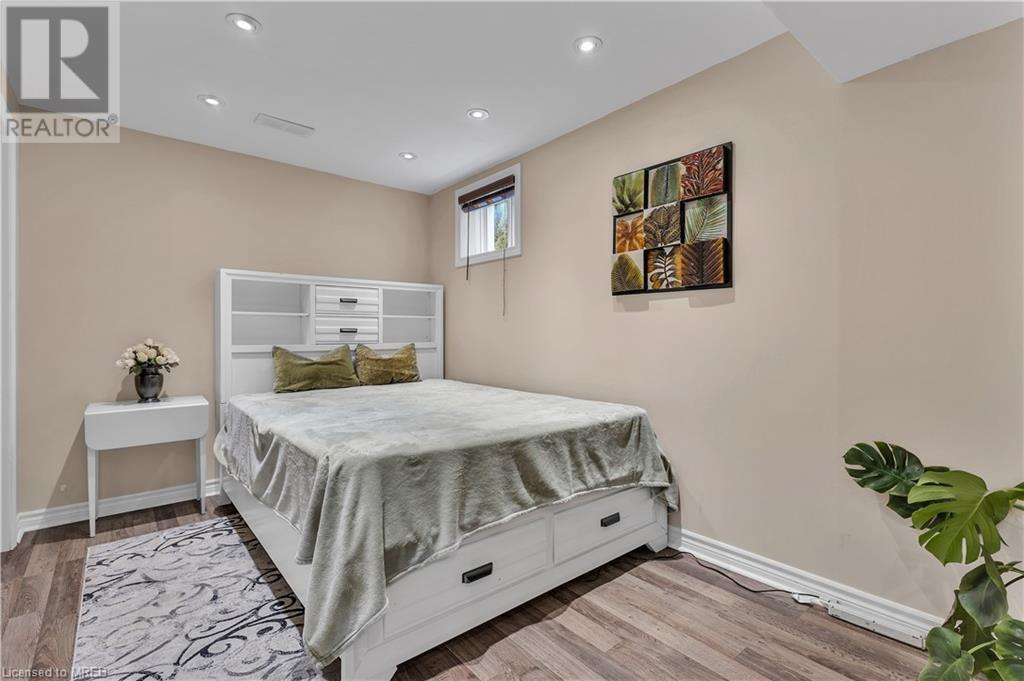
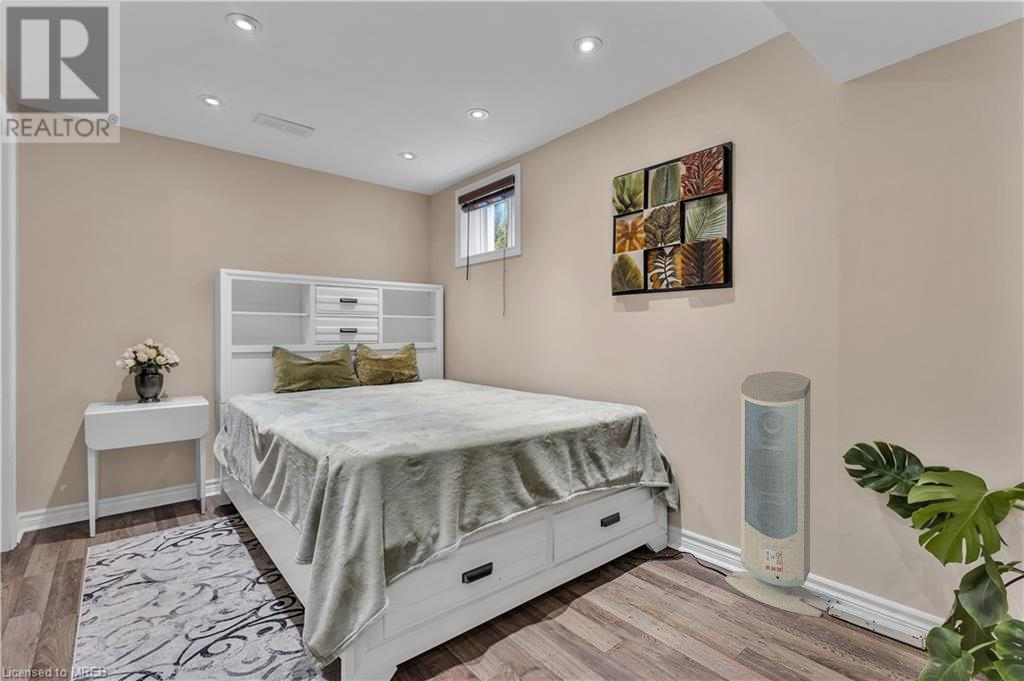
+ air purifier (774, 482)
